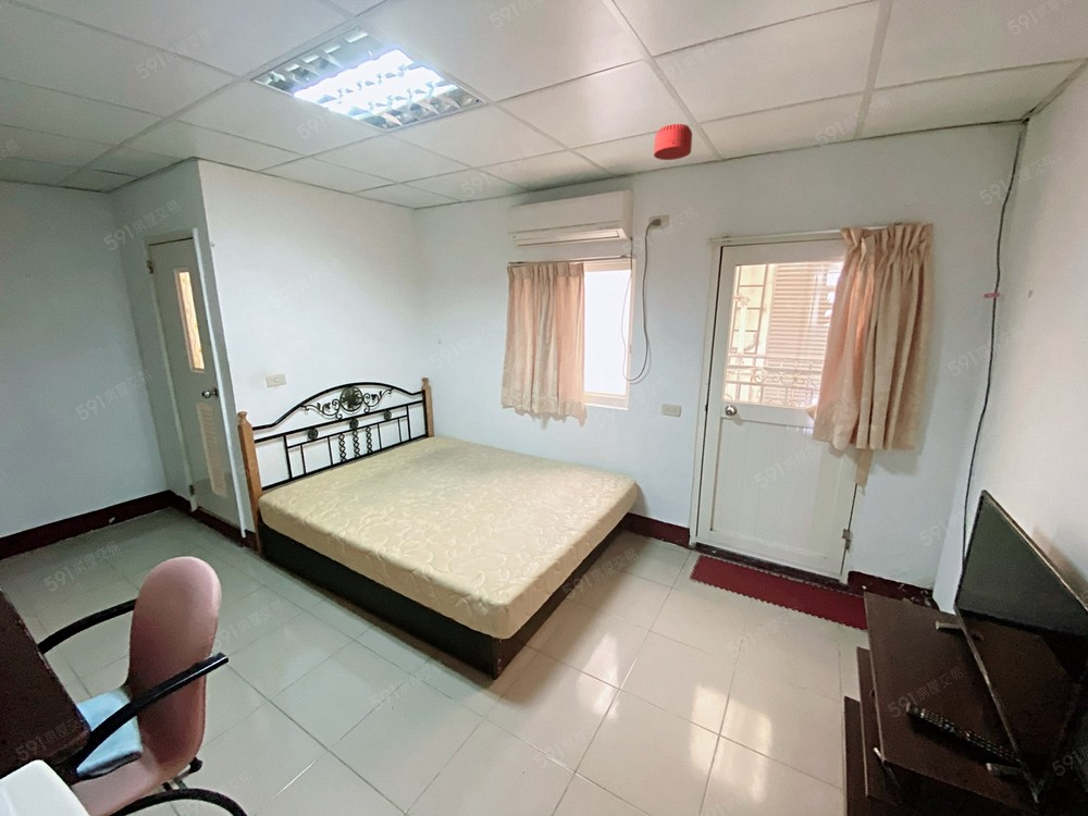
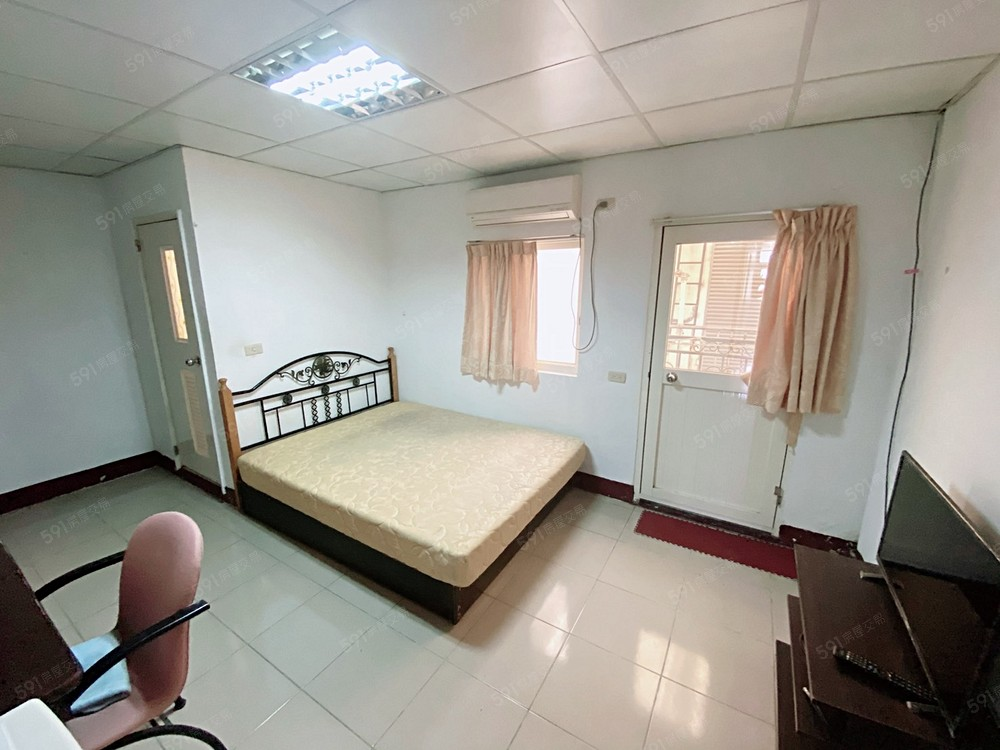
- smoke detector (672, 141)
